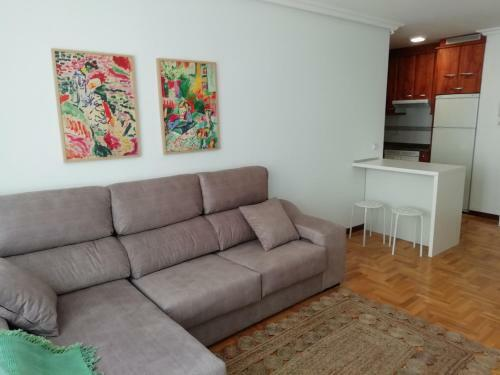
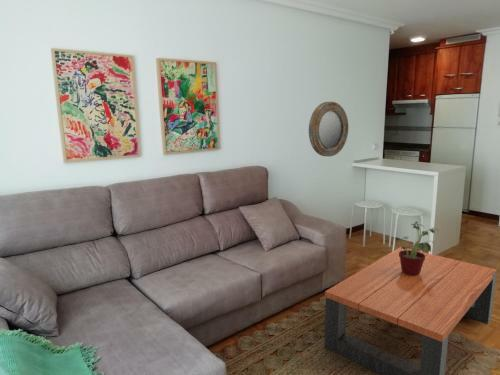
+ potted plant (416, 245)
+ home mirror (329, 129)
+ coffee table (414, 306)
